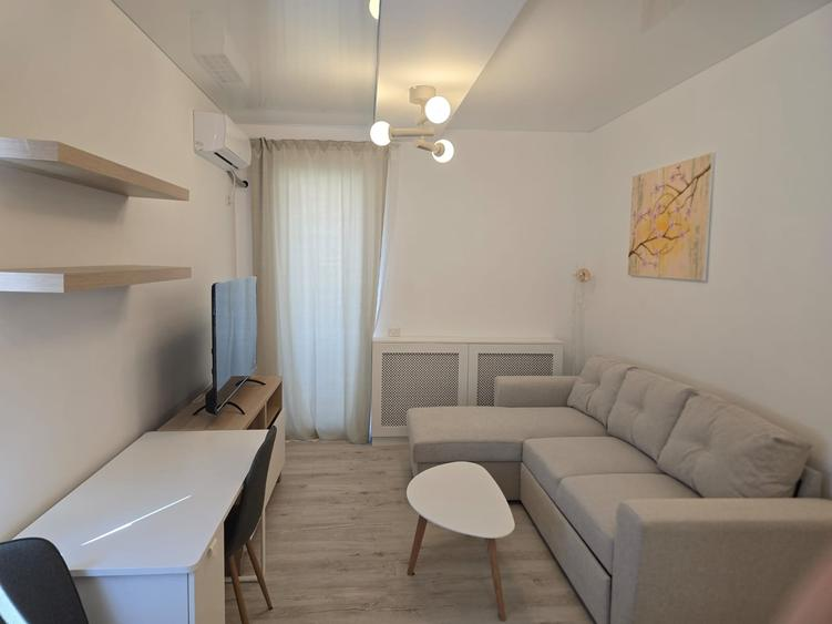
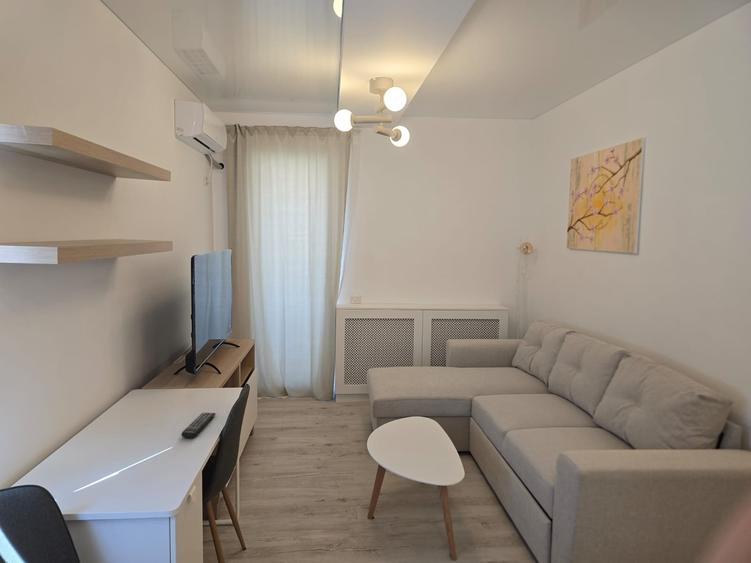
+ remote control (199, 424)
